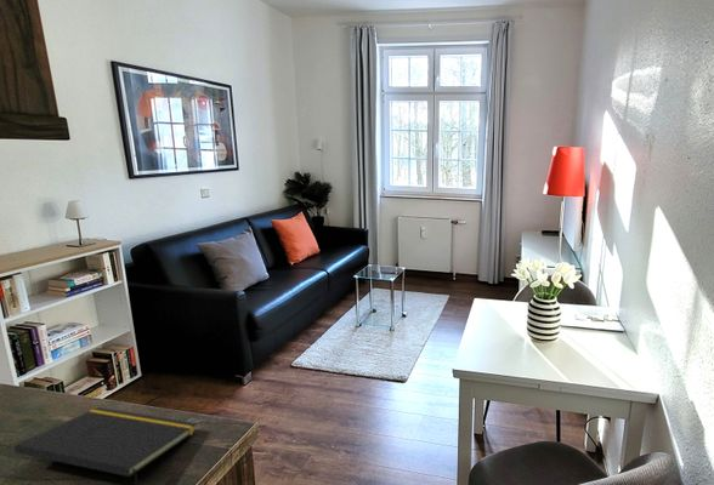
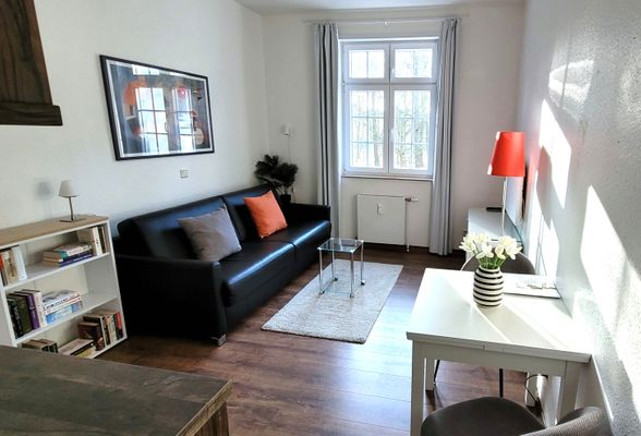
- notepad (110, 436)
